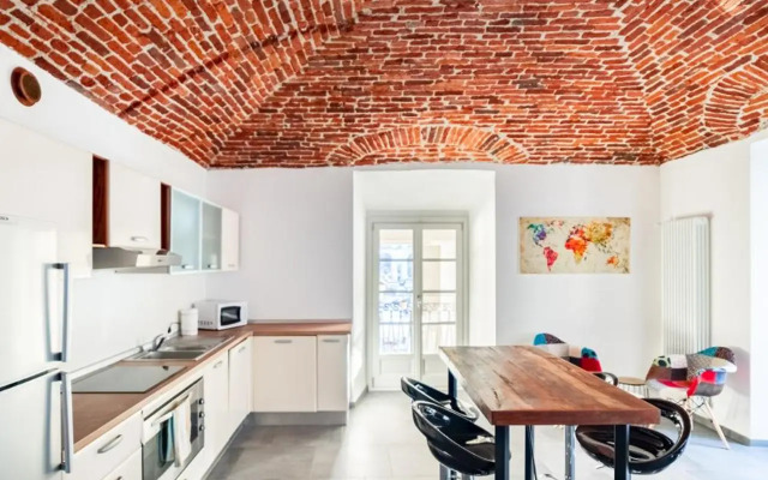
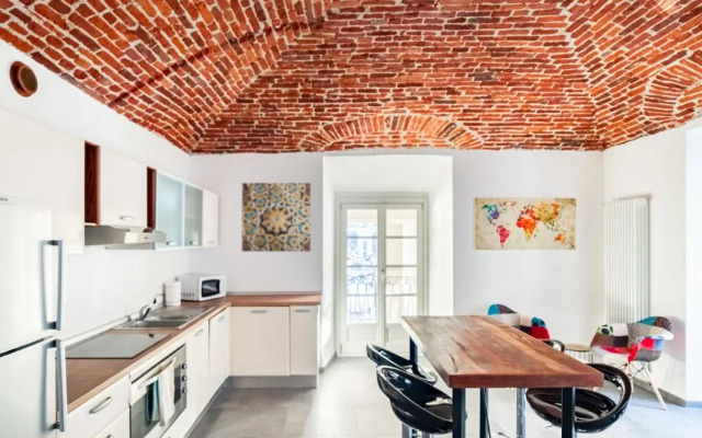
+ wall art (276, 217)
